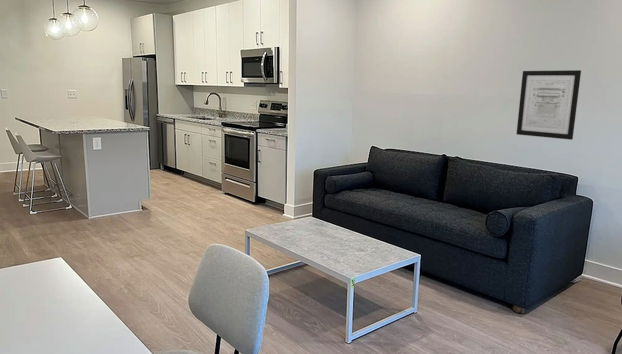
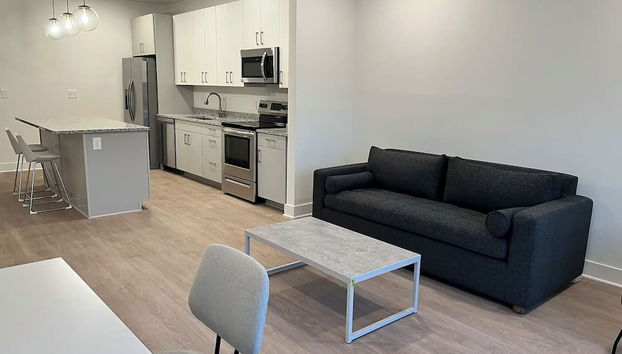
- wall art (547, 104)
